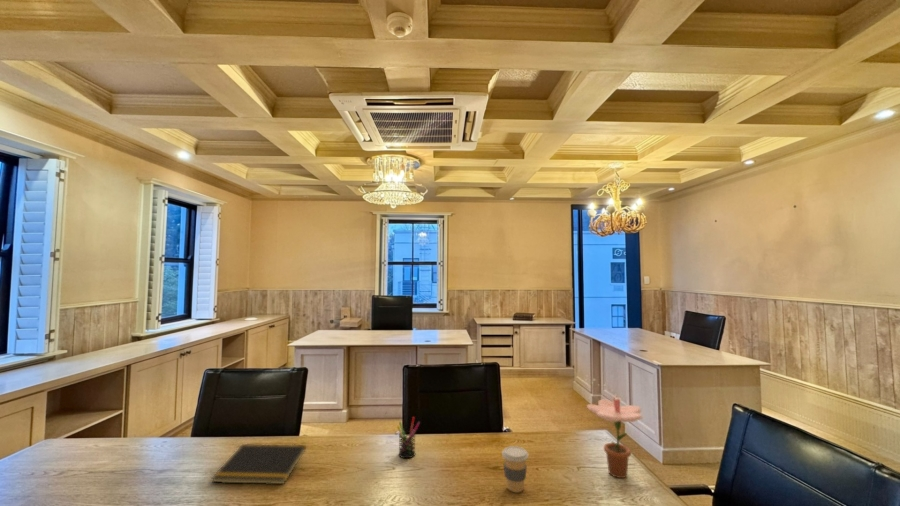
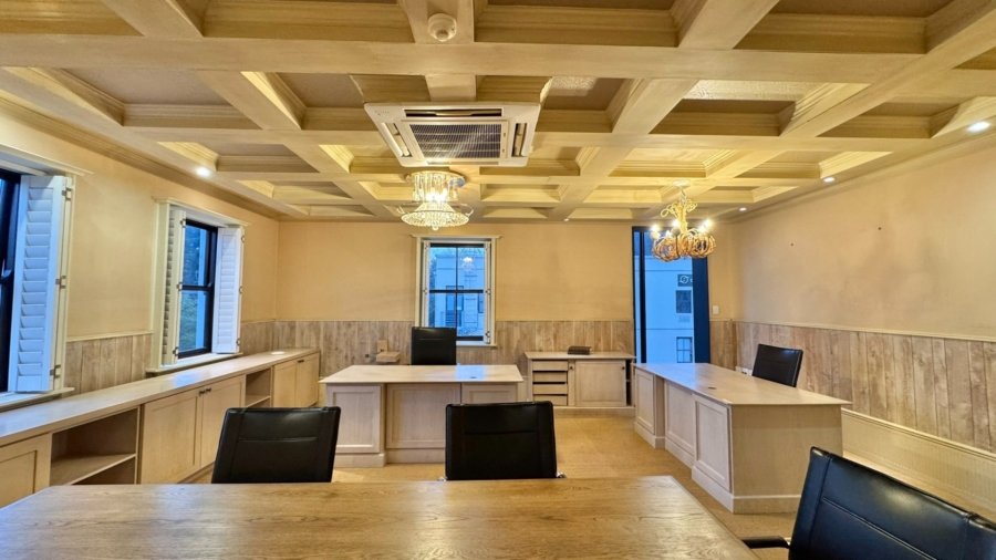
- flower (609, 420)
- notepad (261, 462)
- pen holder (406, 436)
- coffee cup (515, 469)
